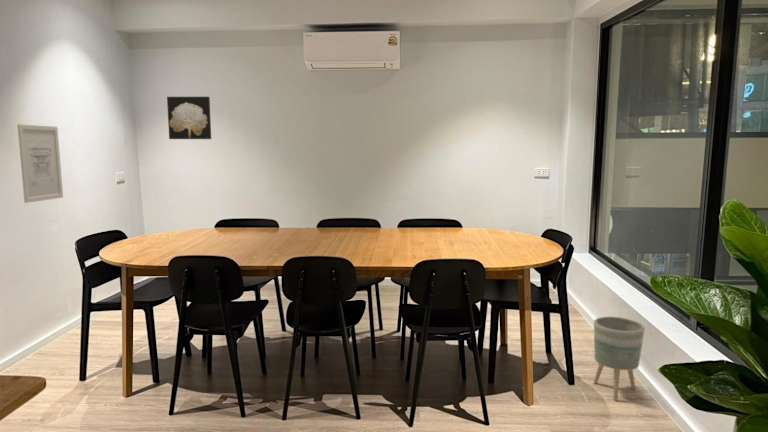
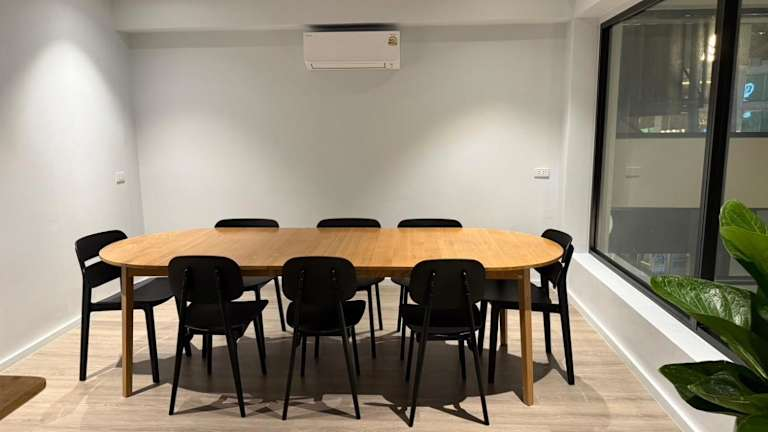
- wall art (189, 118)
- wall art (41, 163)
- planter (616, 357)
